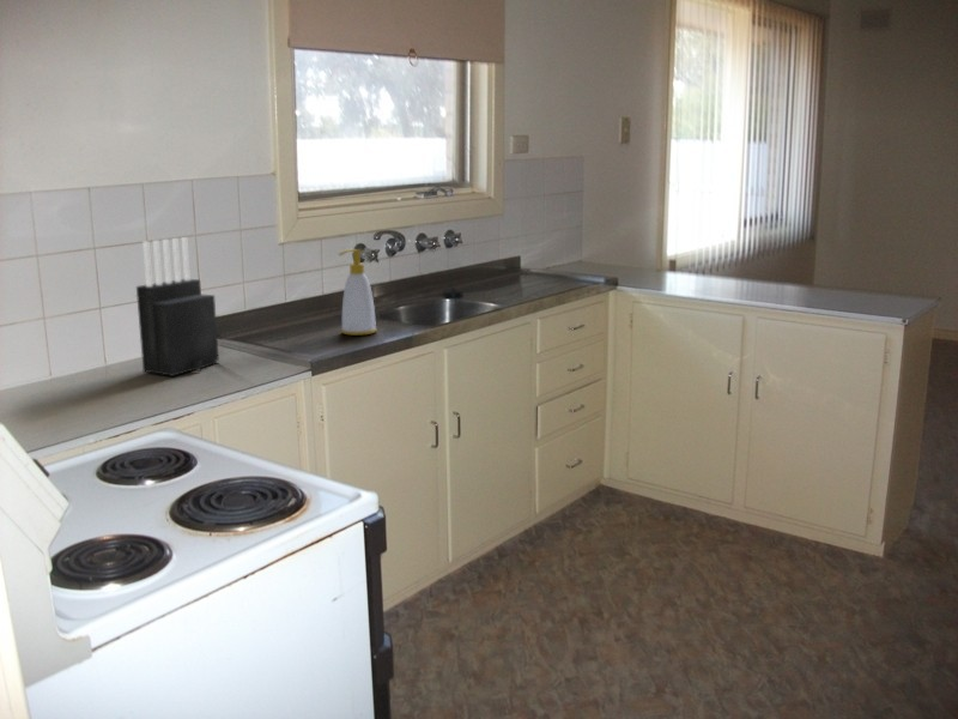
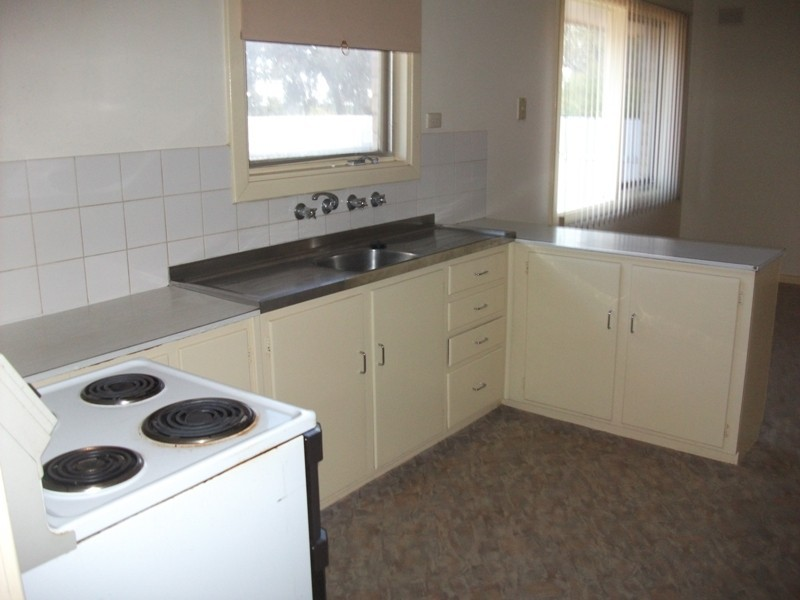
- knife block (180, 304)
- soap bottle (357, 291)
